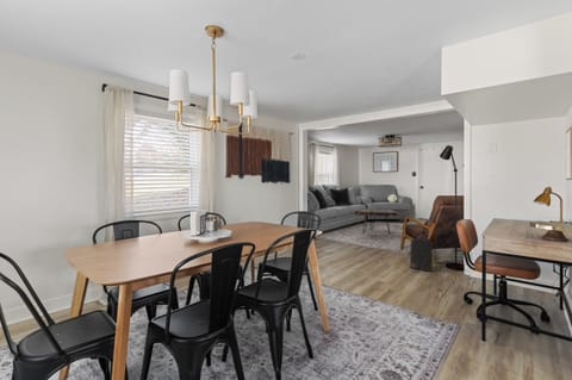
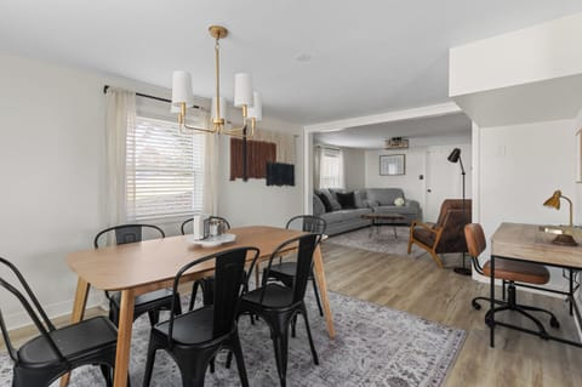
- backpack (422, 251)
